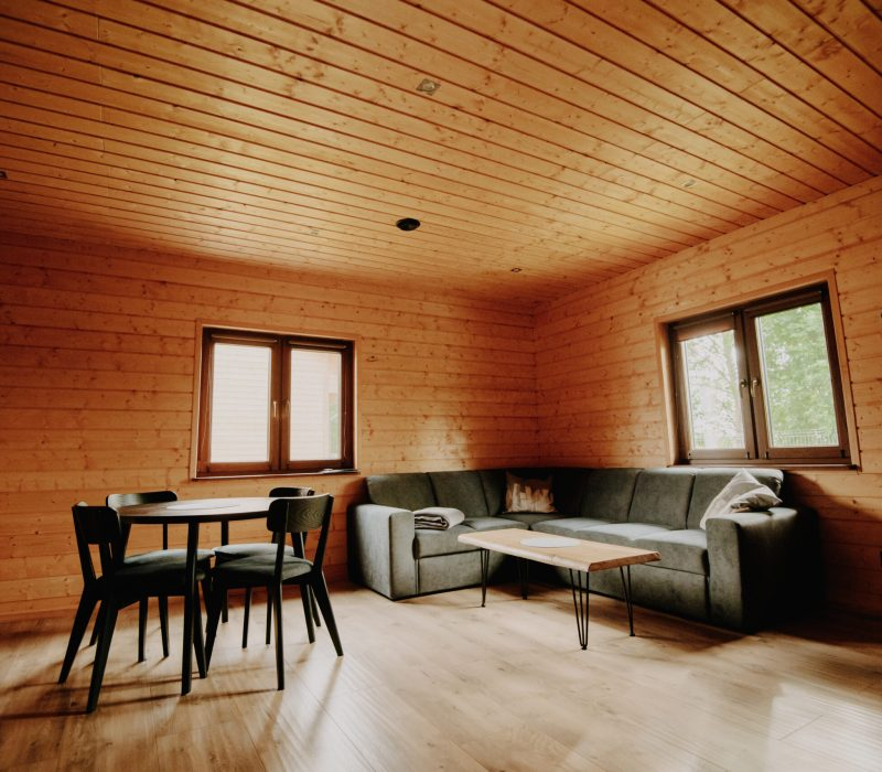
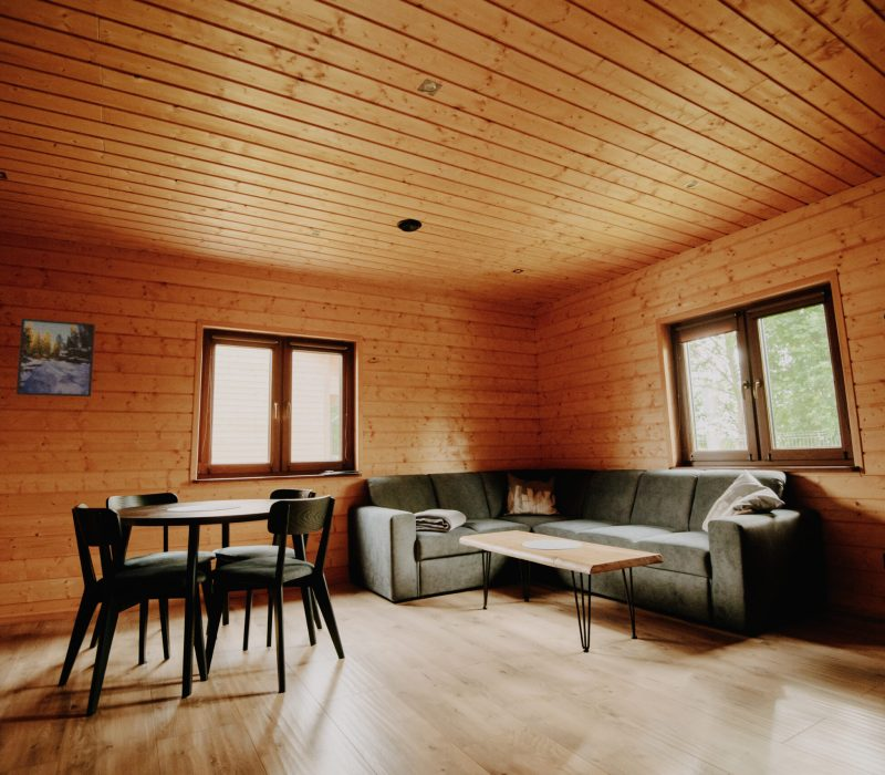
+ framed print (56, 358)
